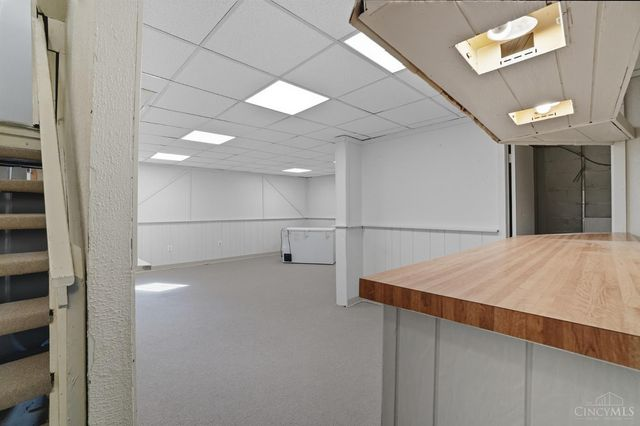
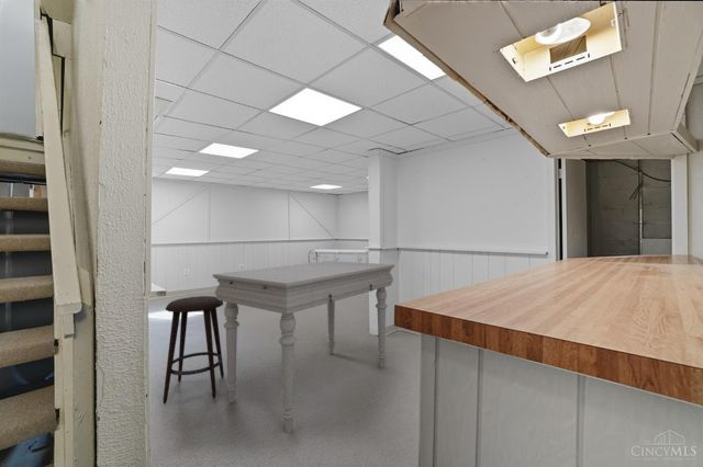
+ dining table (328, 326)
+ stool (196, 353)
